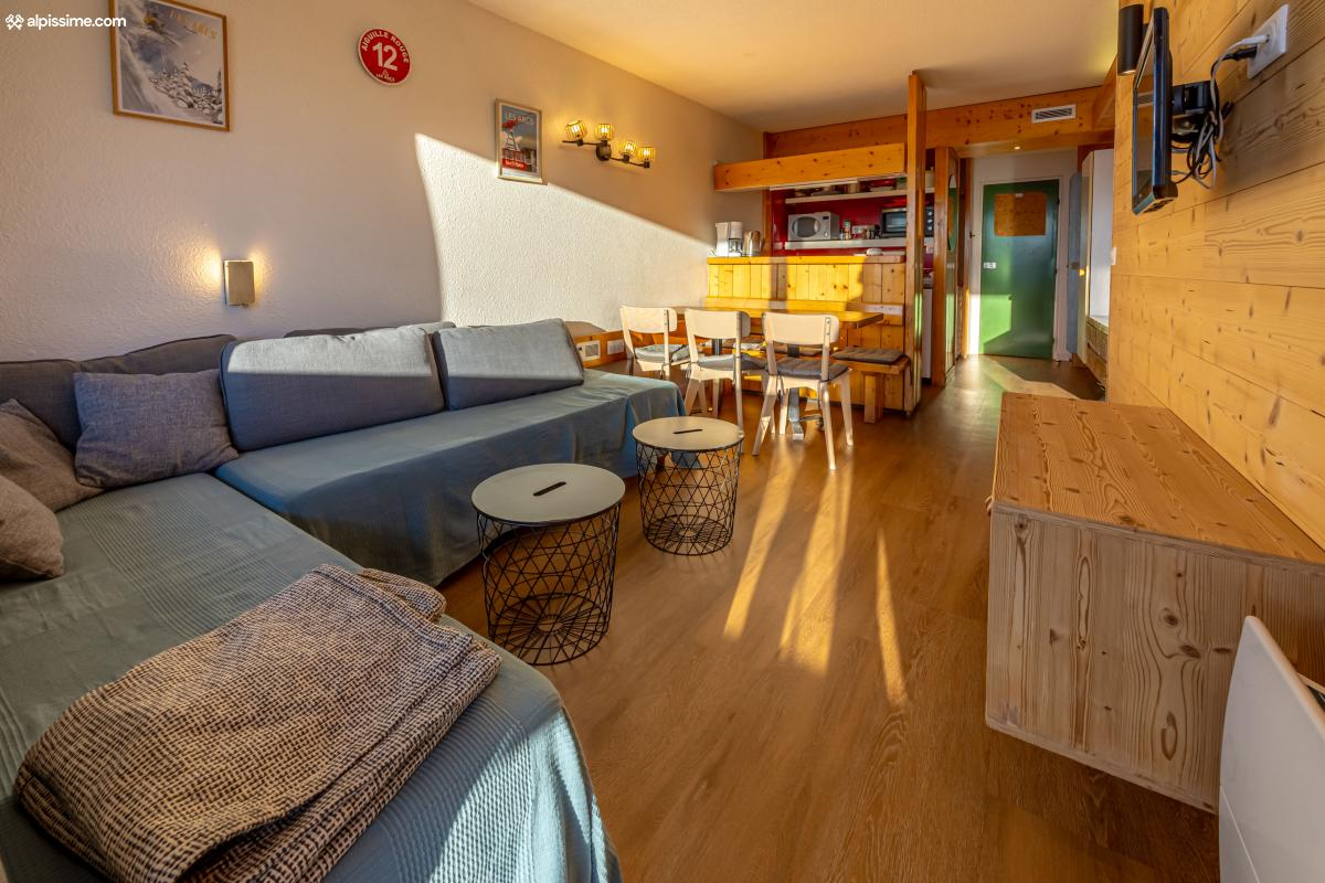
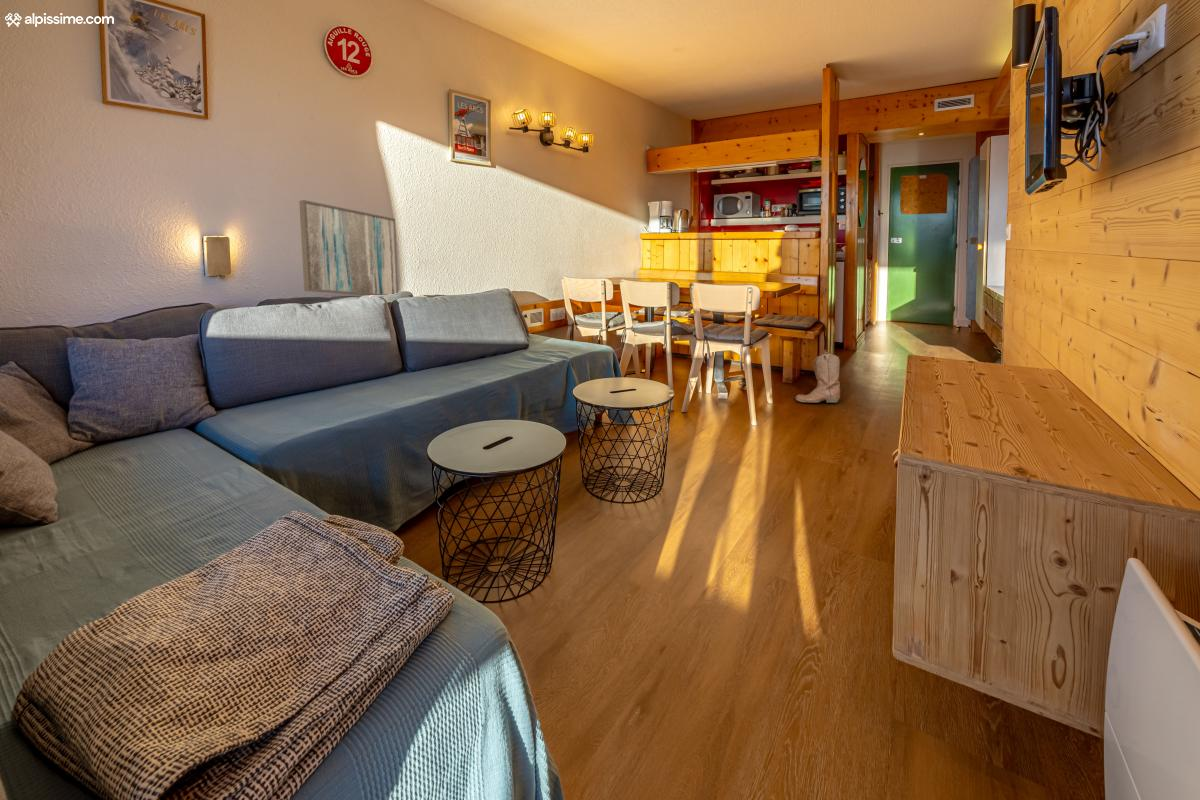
+ wall art (352, 252)
+ boots (817, 376)
